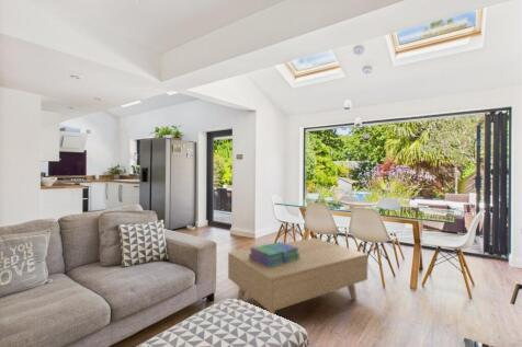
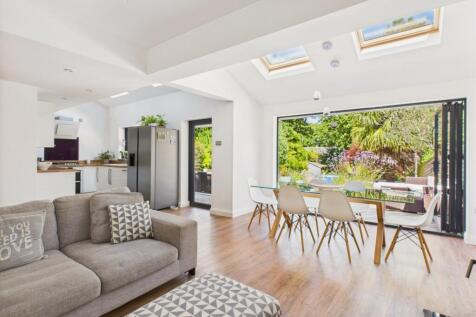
- stack of books (274, 253)
- coffee table (296, 277)
